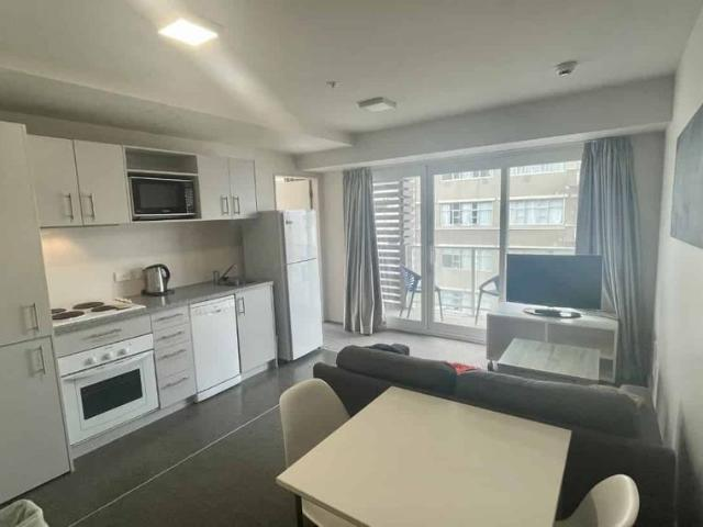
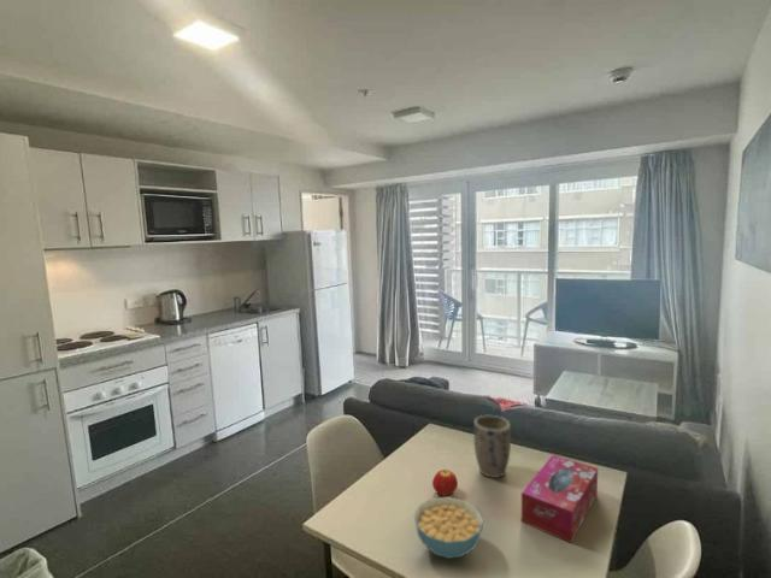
+ fruit (445, 480)
+ cereal bowl (448, 532)
+ plant pot (492, 447)
+ tissue box (560, 494)
